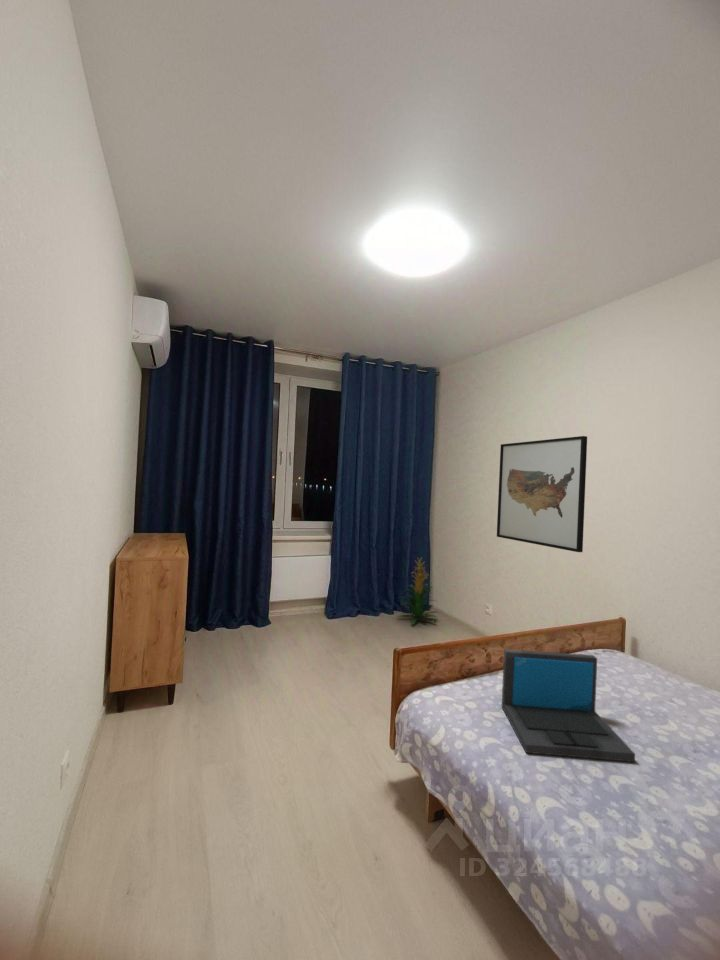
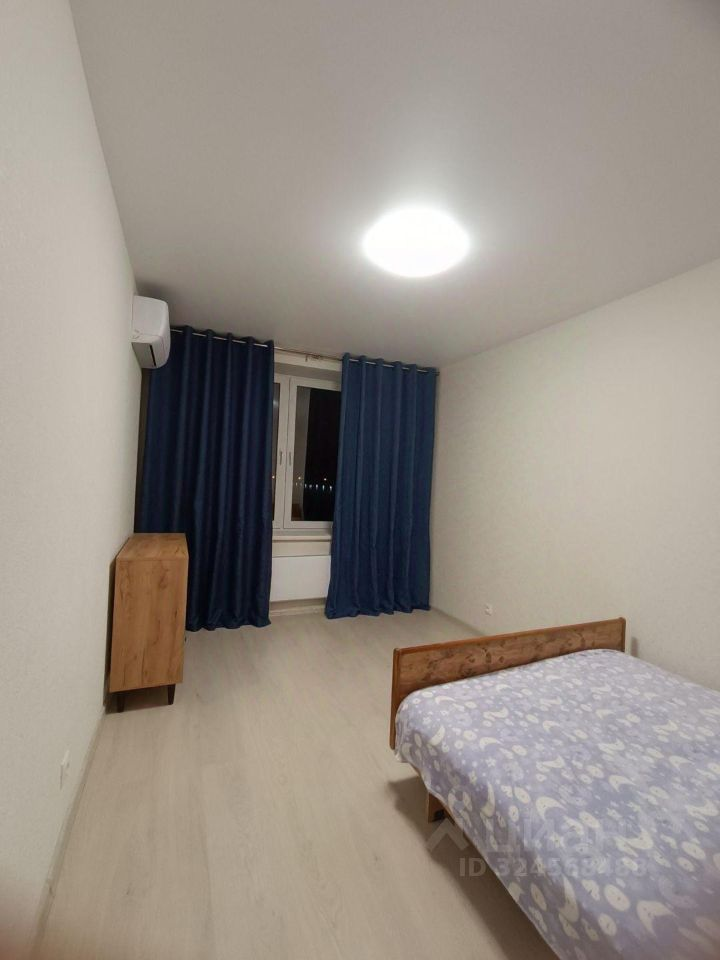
- wall art (536, 492)
- laptop (562, 699)
- indoor plant (419, 588)
